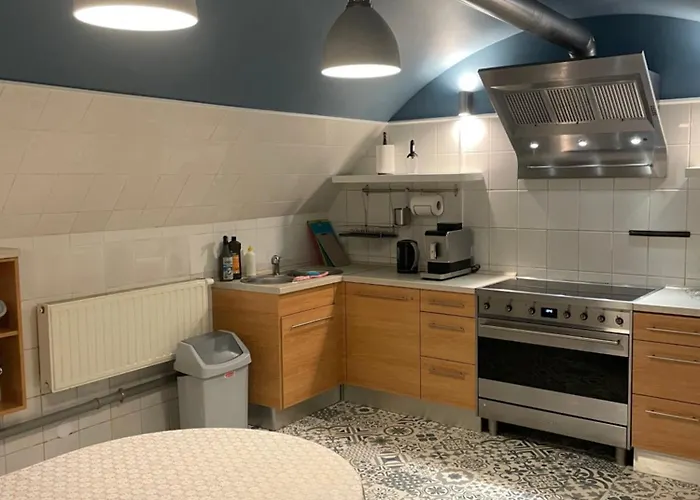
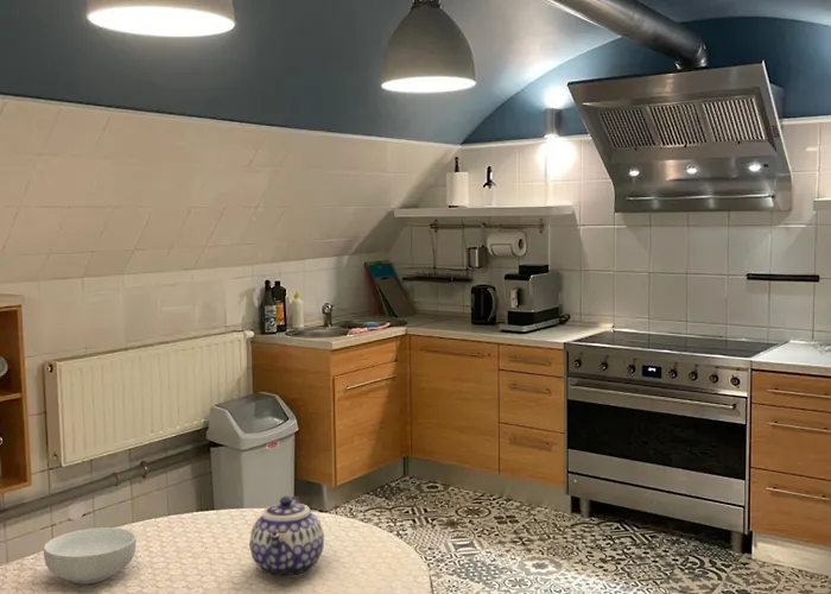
+ teapot (286, 532)
+ cereal bowl (90, 557)
